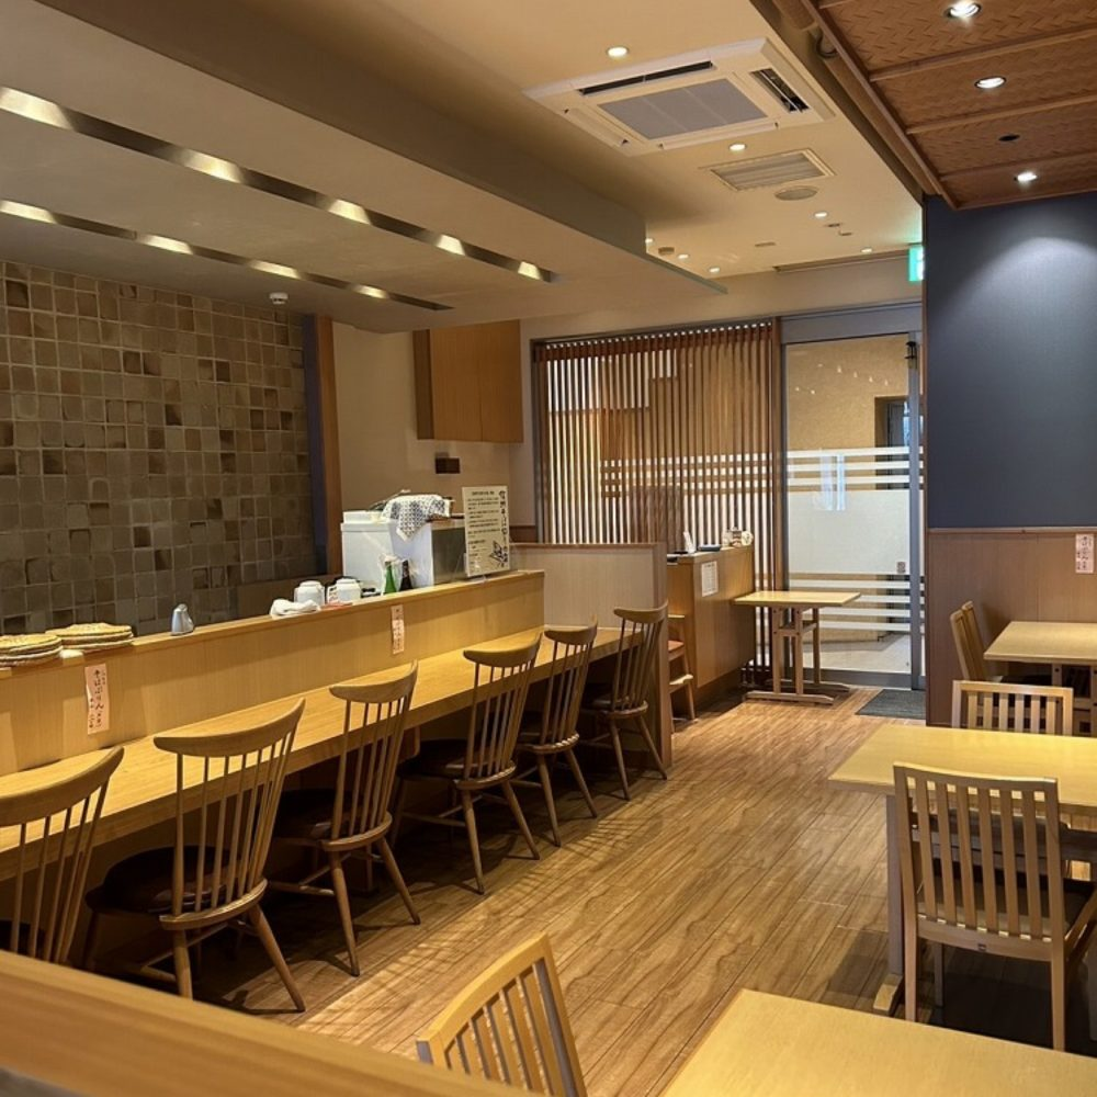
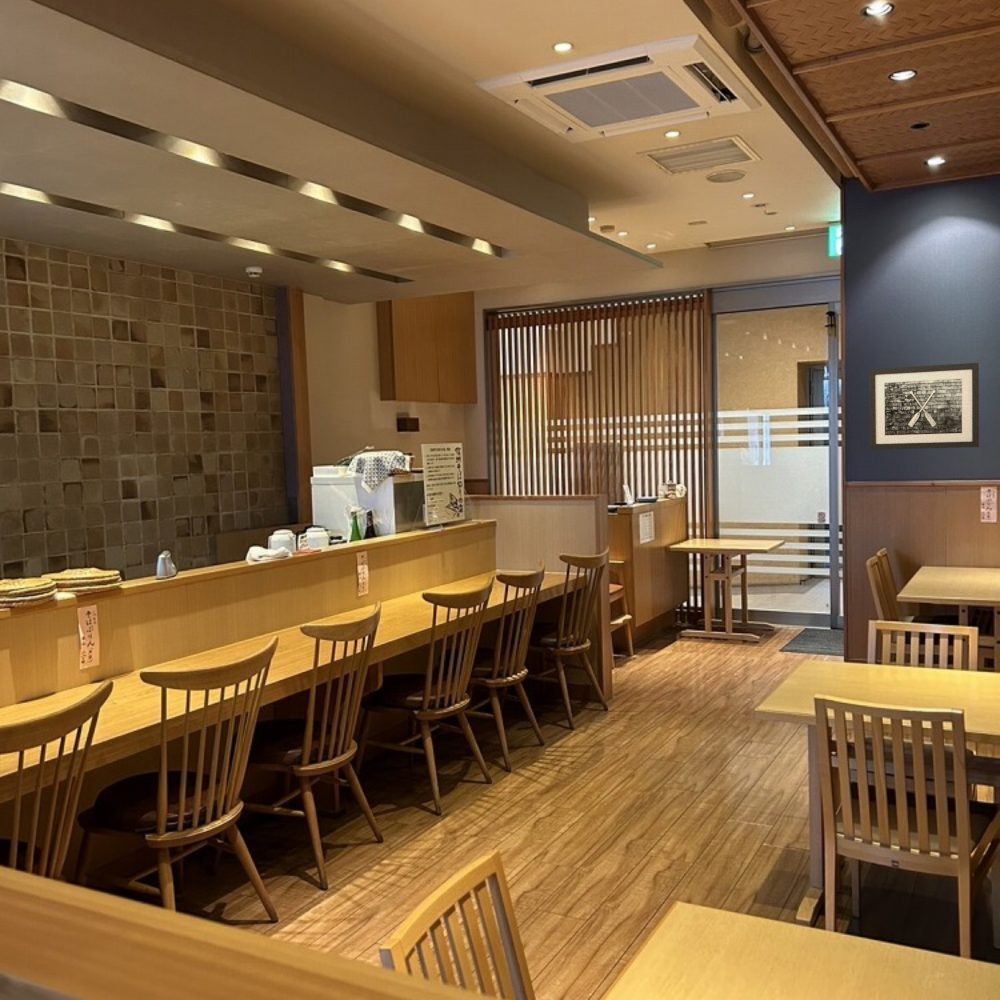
+ wall art (922, 407)
